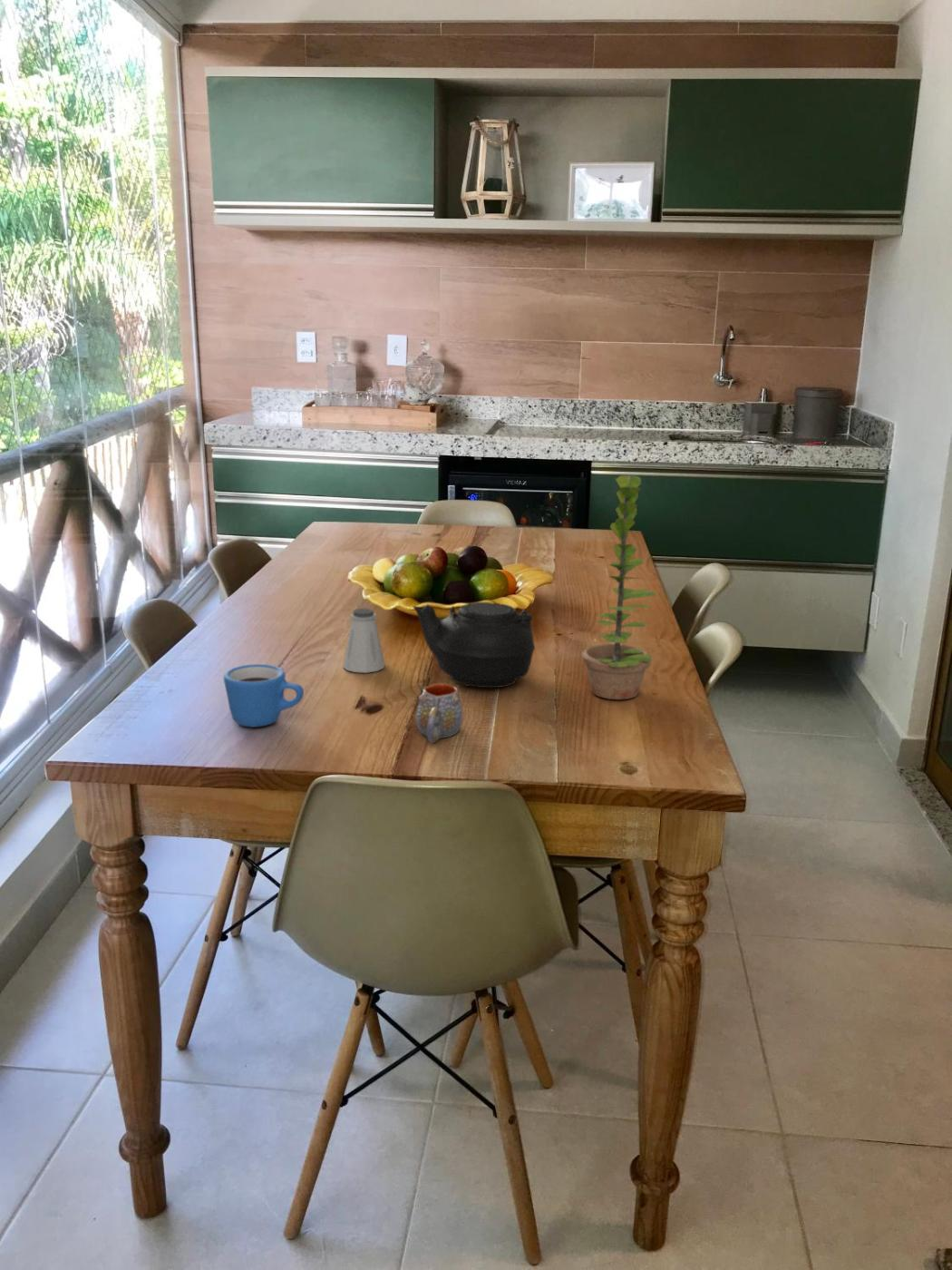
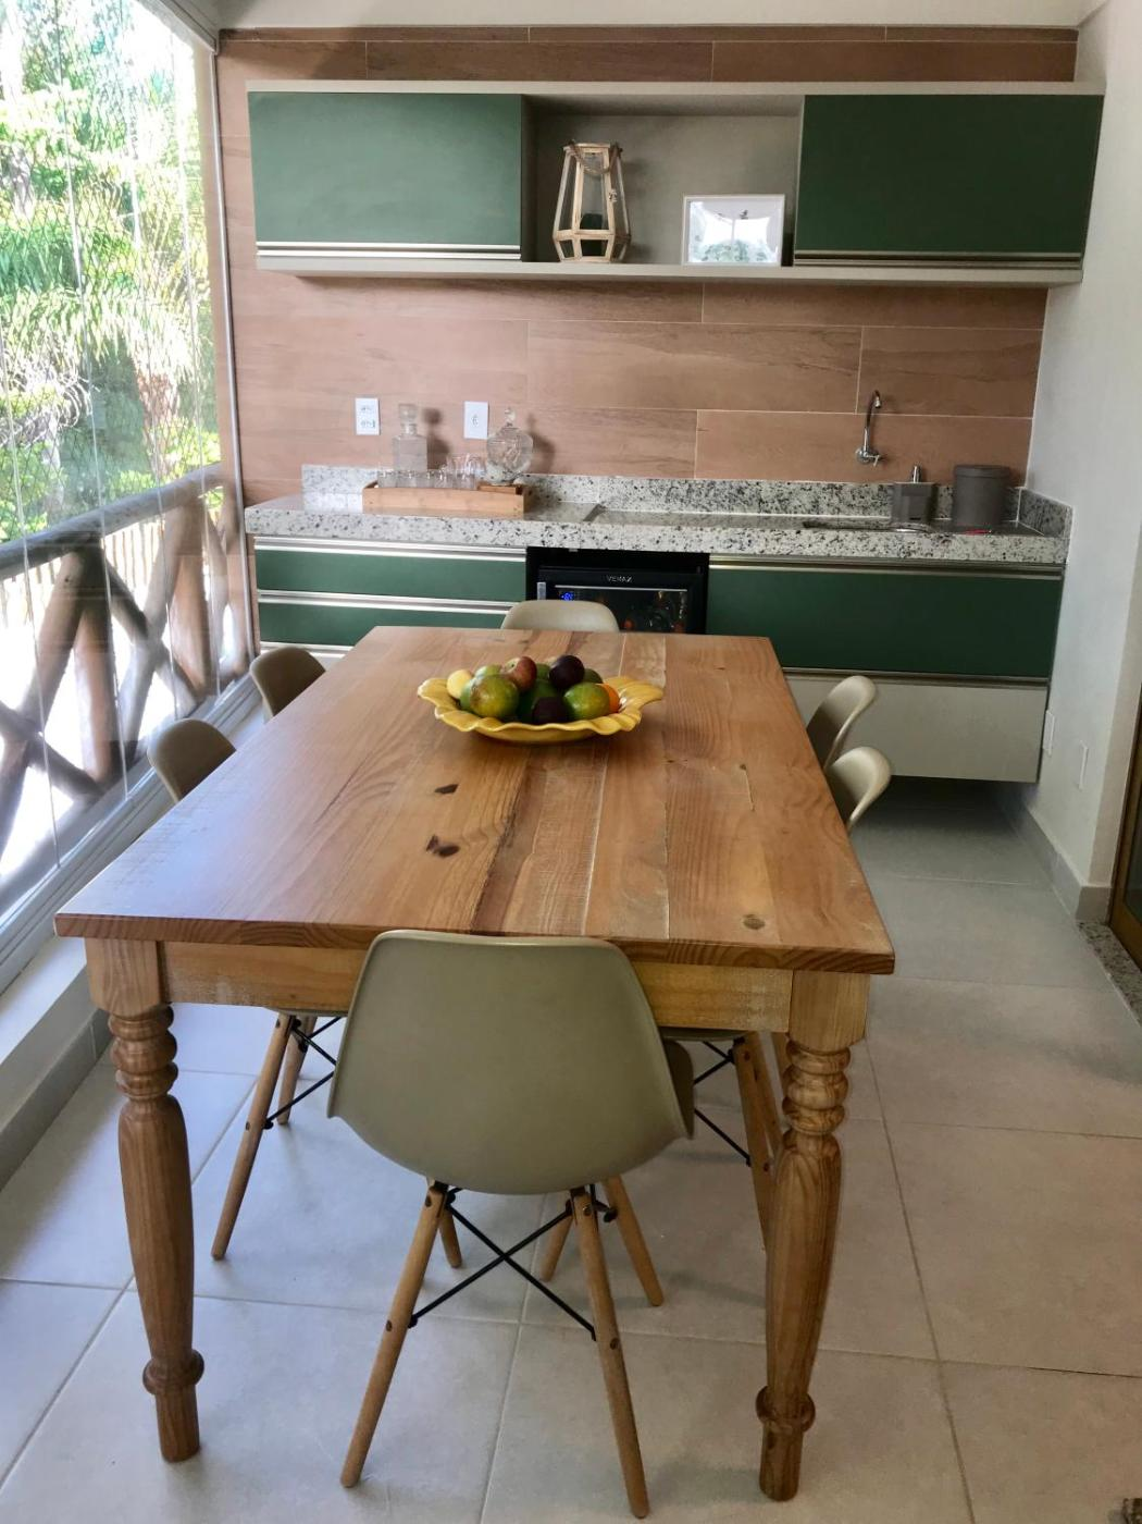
- teapot (474, 643)
- plant (622, 587)
- mug (265, 698)
- saltshaker (364, 638)
- mug (435, 715)
